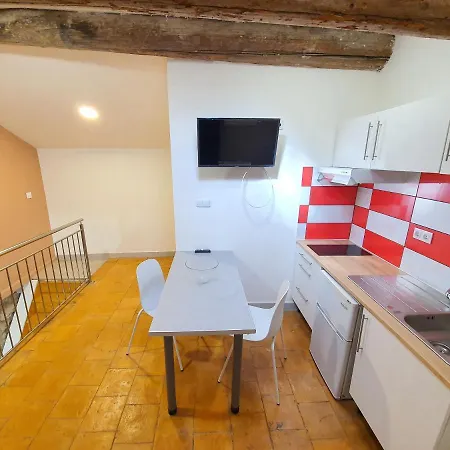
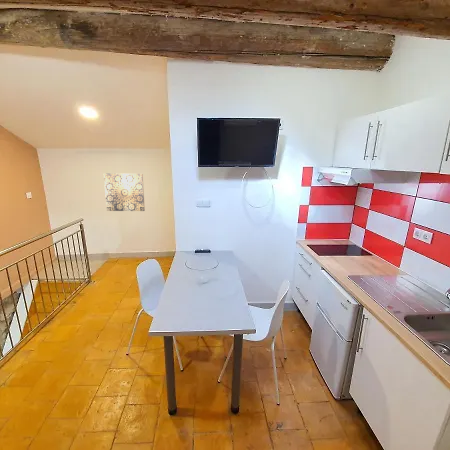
+ wall art (124, 192)
